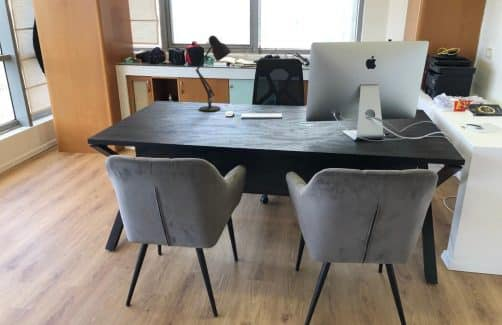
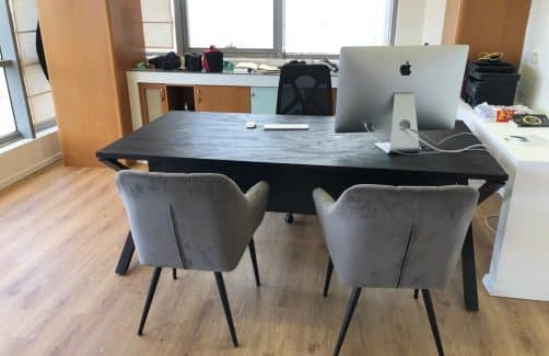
- desk lamp (205, 80)
